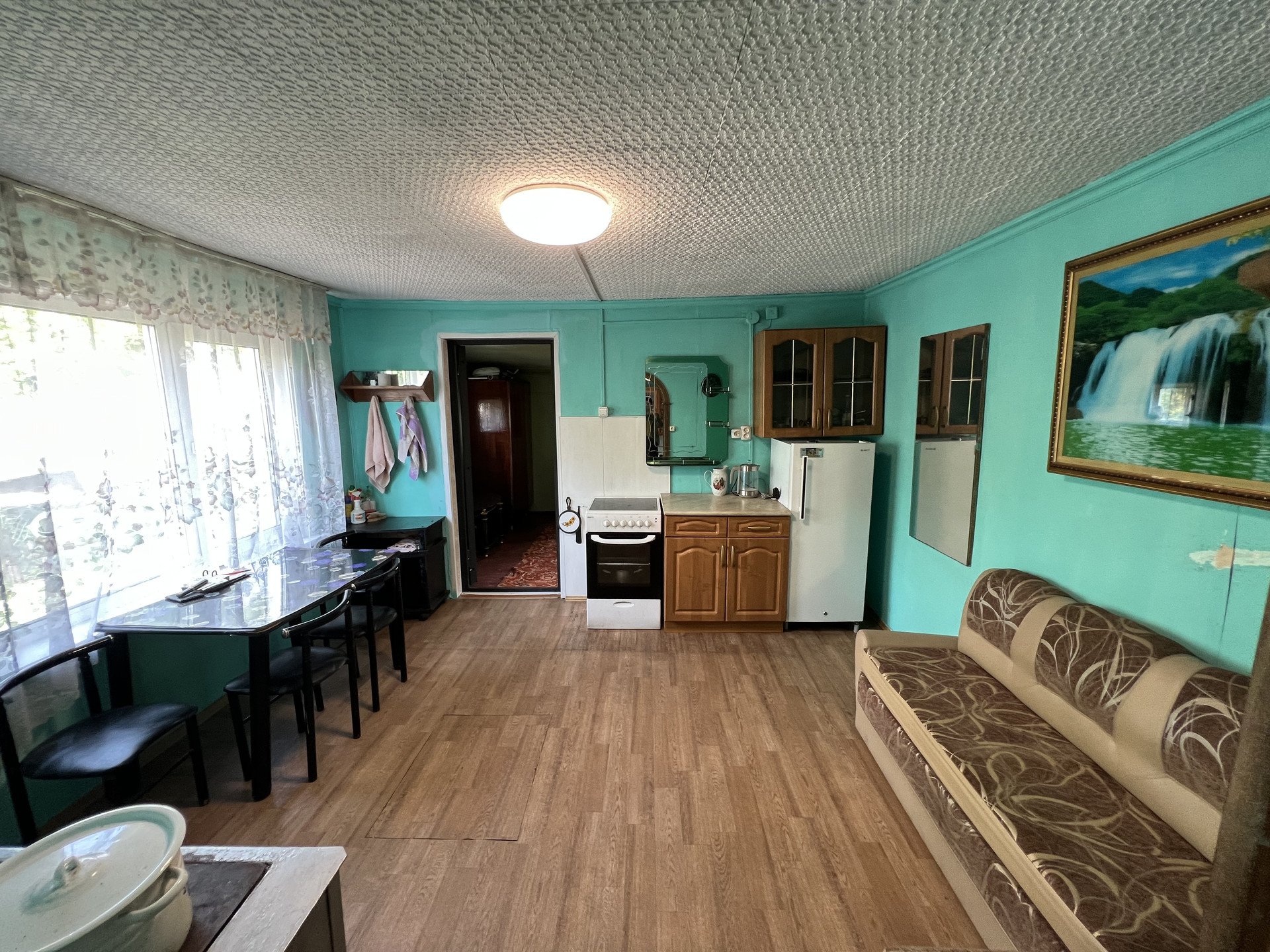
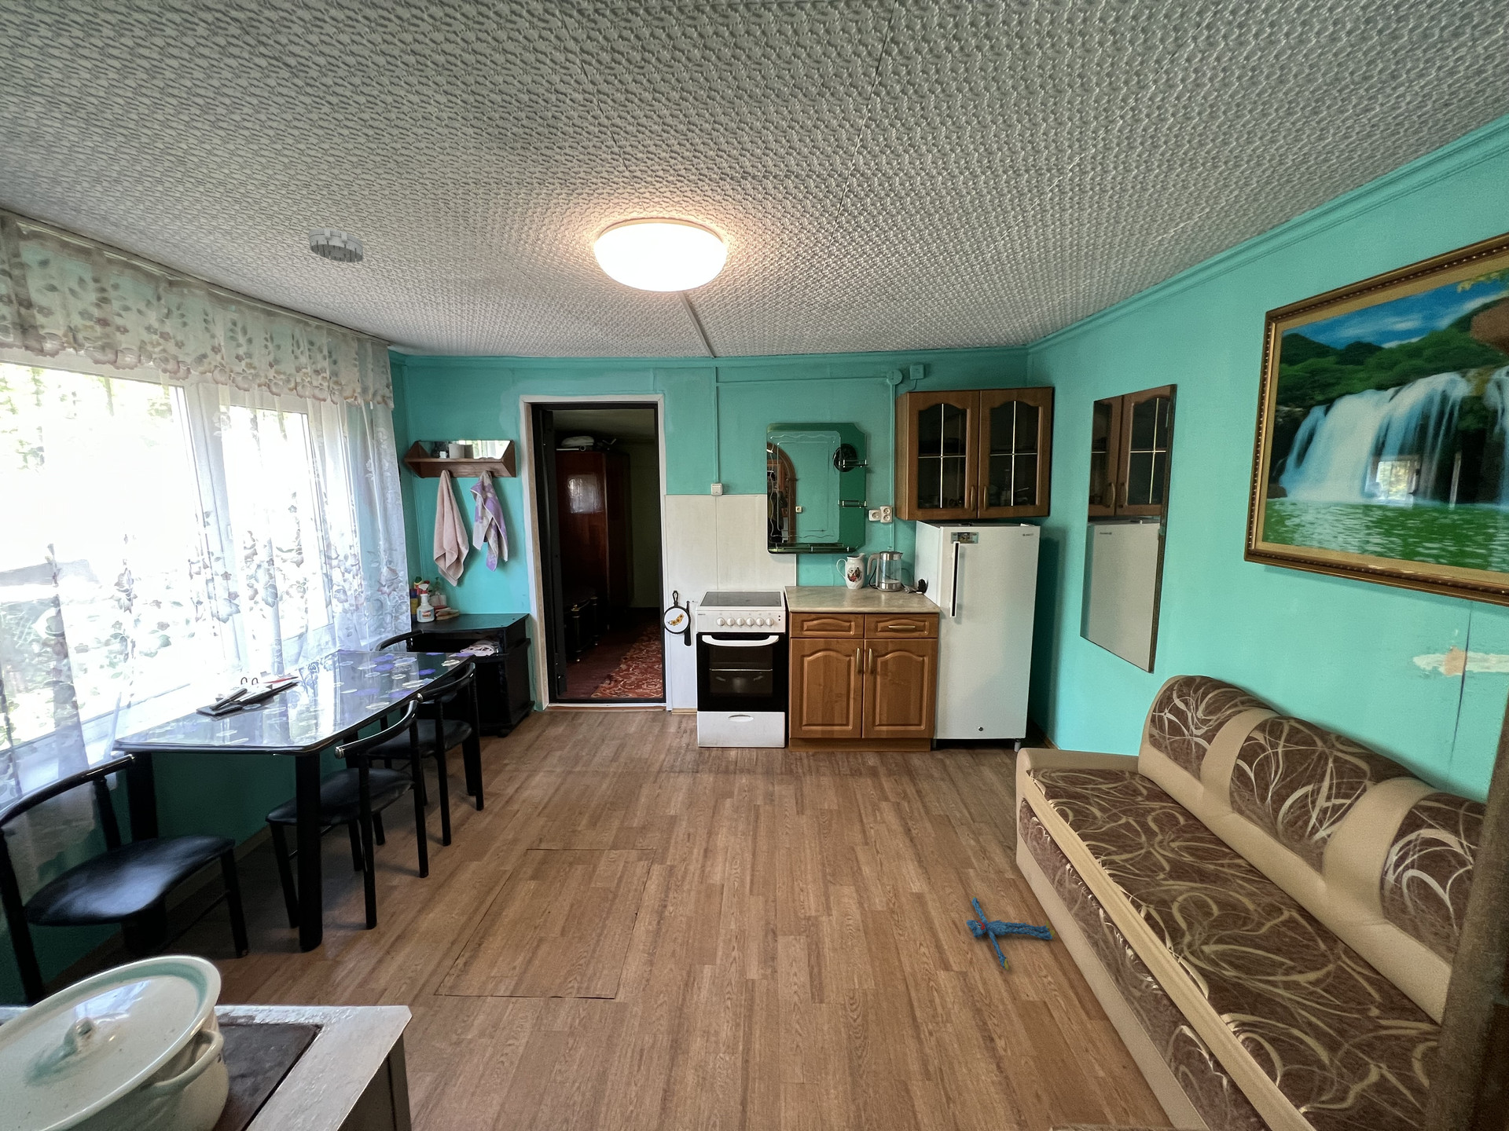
+ plush toy (1010, 928)
+ smoke detector (336, 245)
